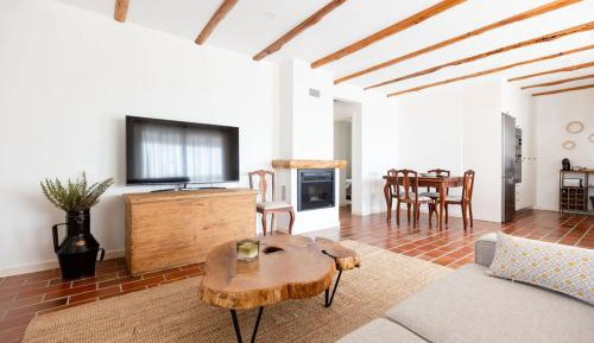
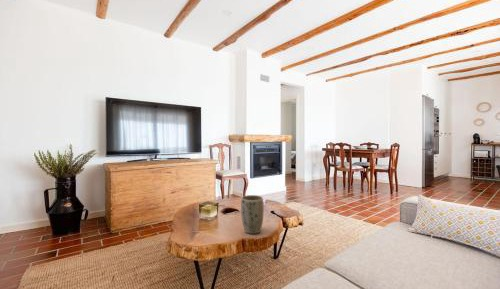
+ plant pot (252, 214)
